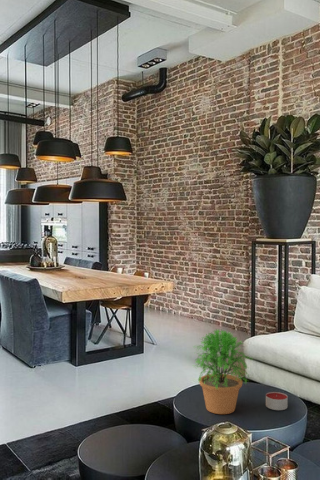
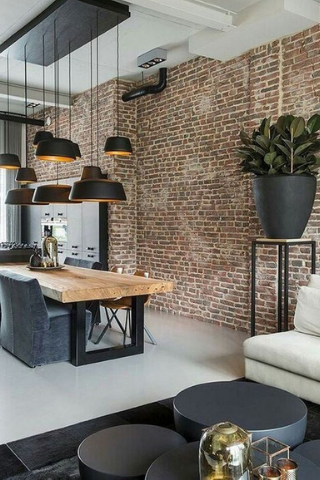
- candle (276, 400)
- potted plant (221, 369)
